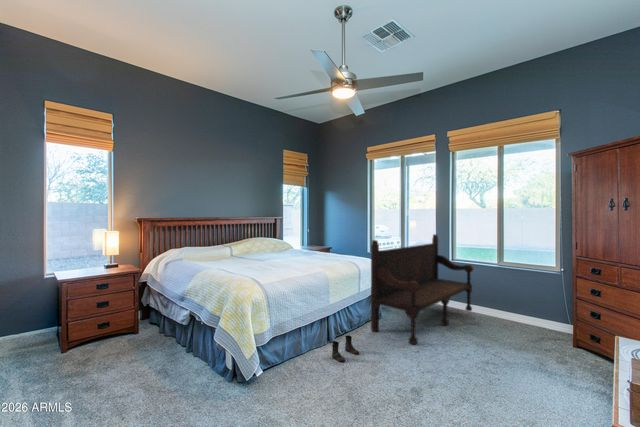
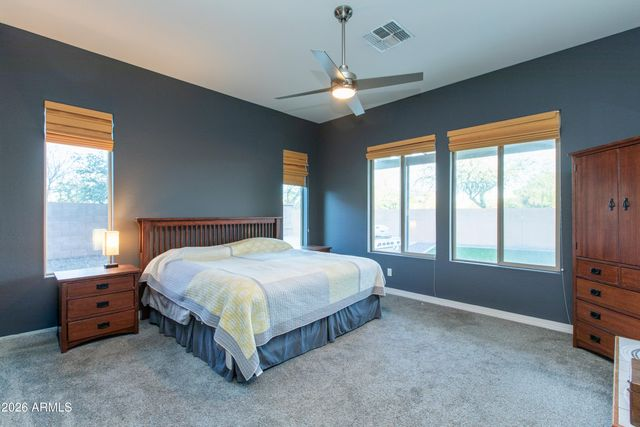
- boots (345, 348)
- bench (427, 278)
